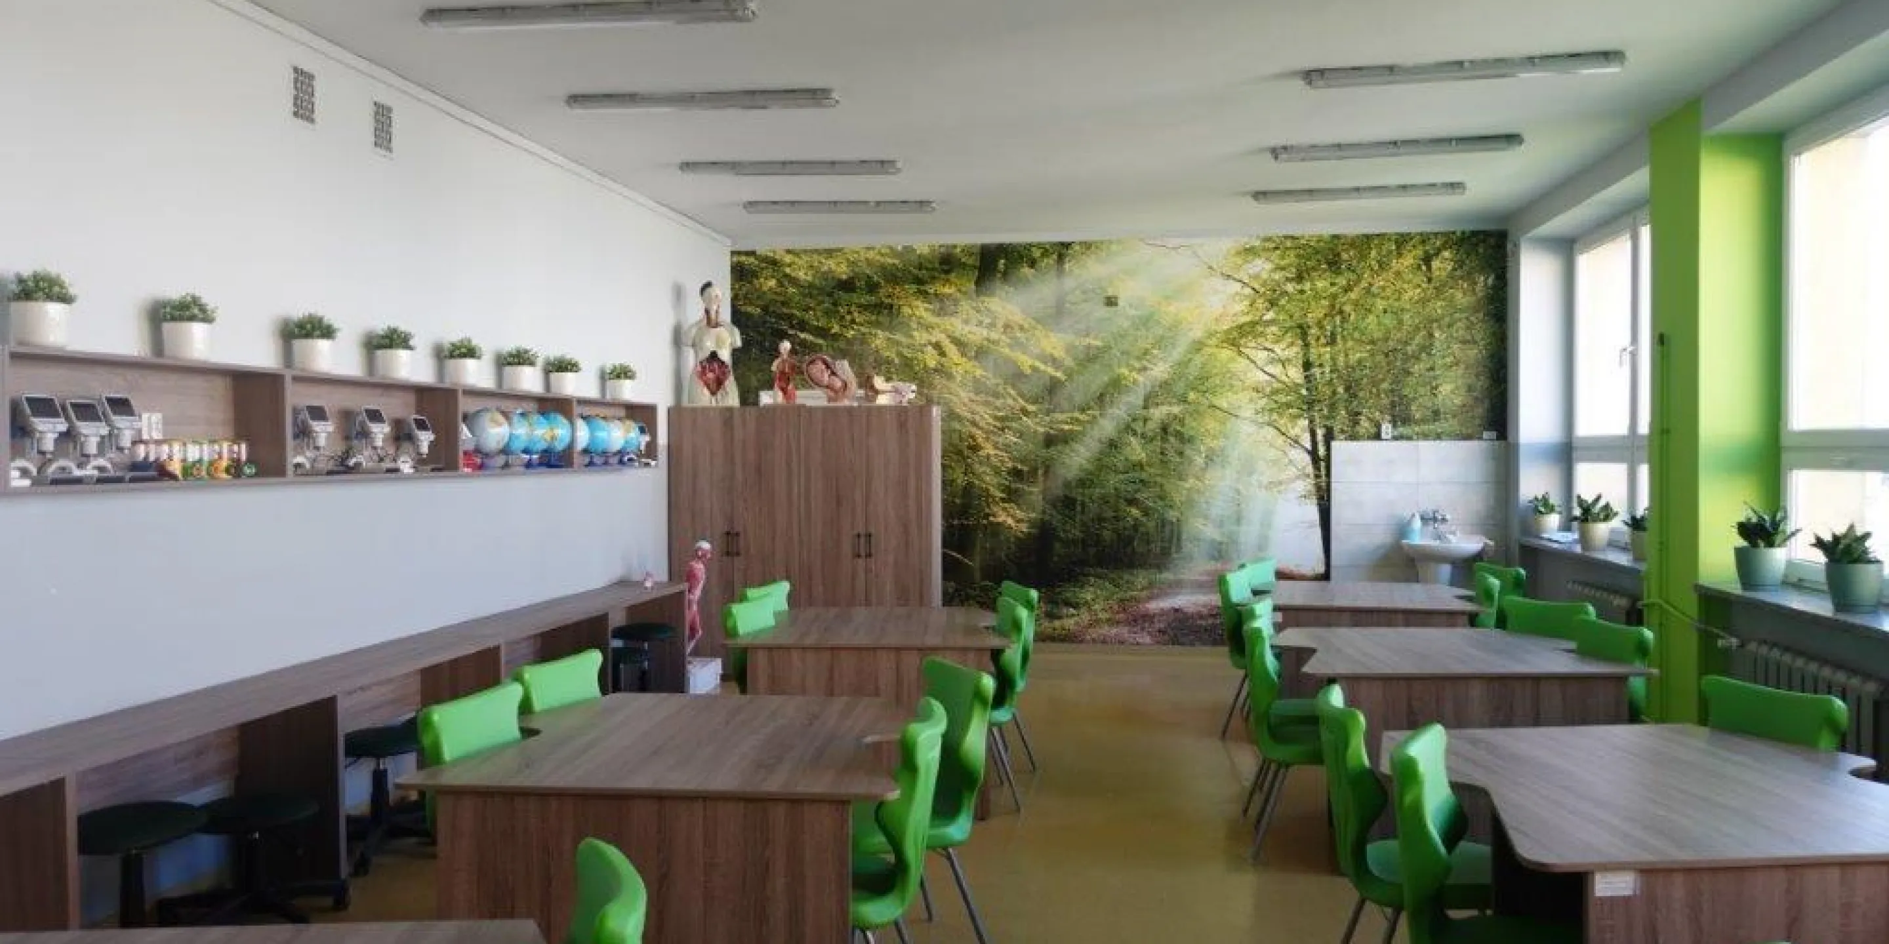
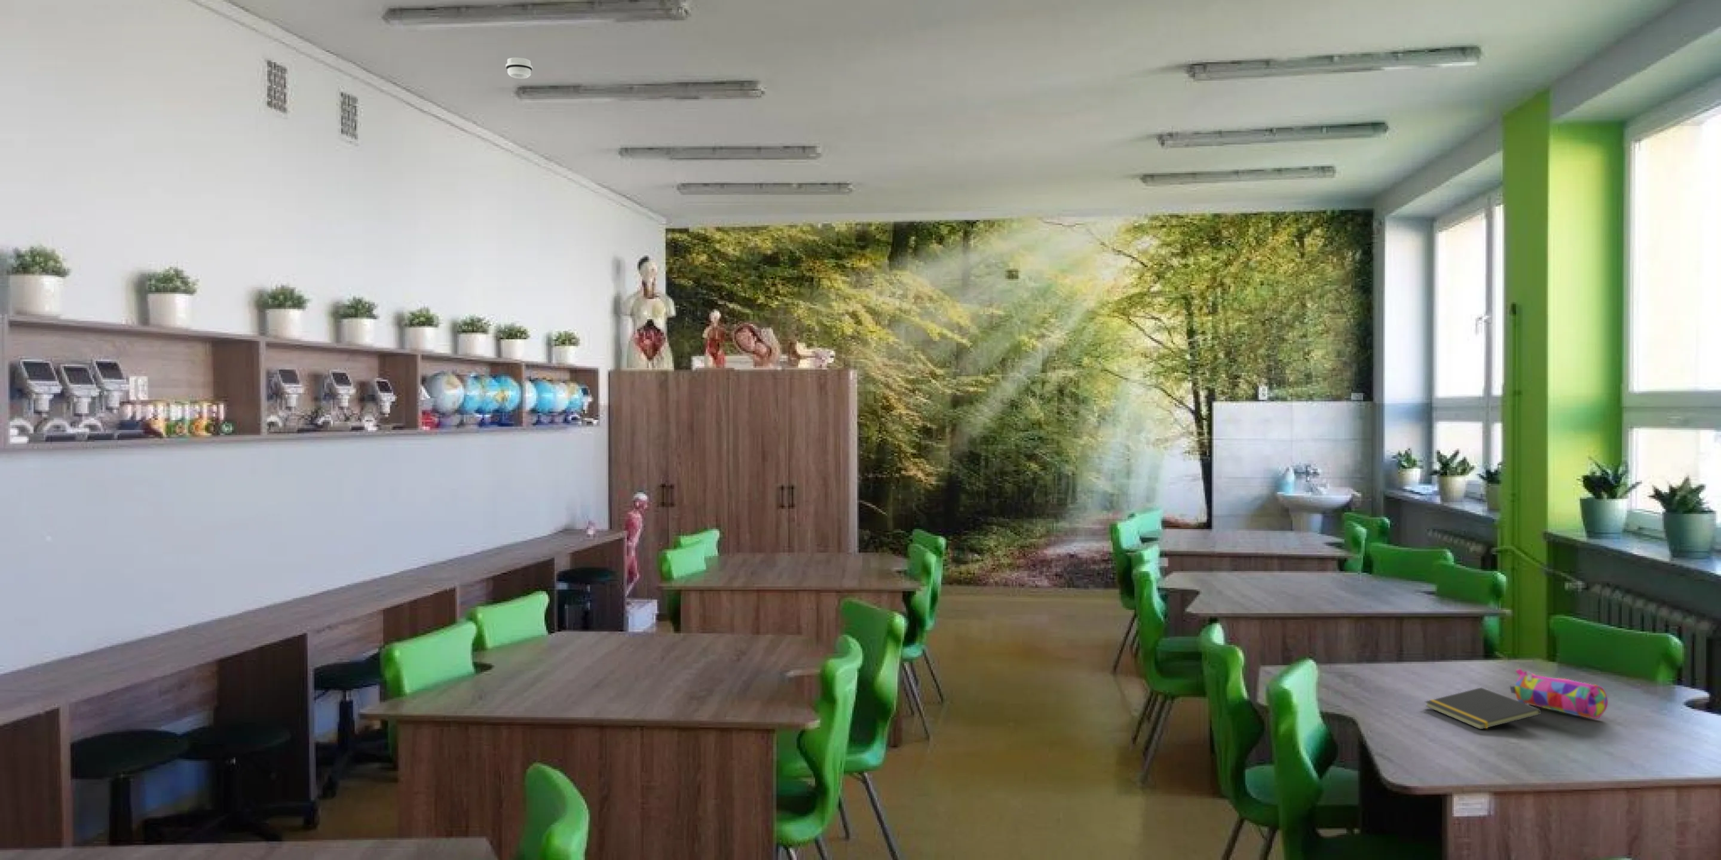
+ pencil case (1557, 693)
+ smoke detector (519, 68)
+ notepad (1481, 708)
